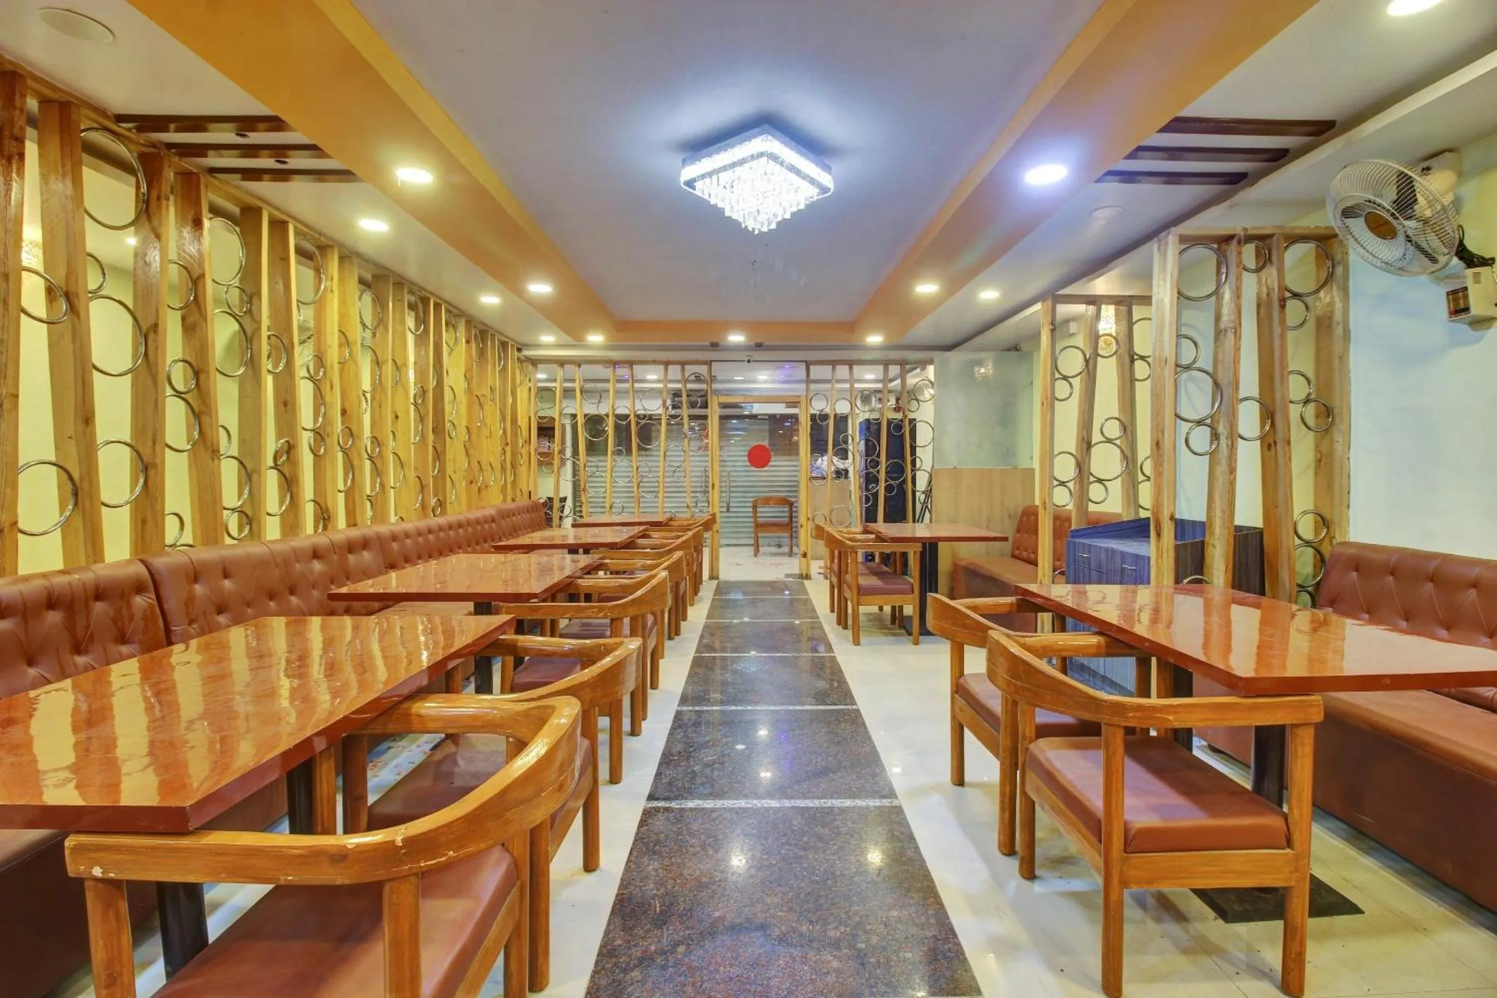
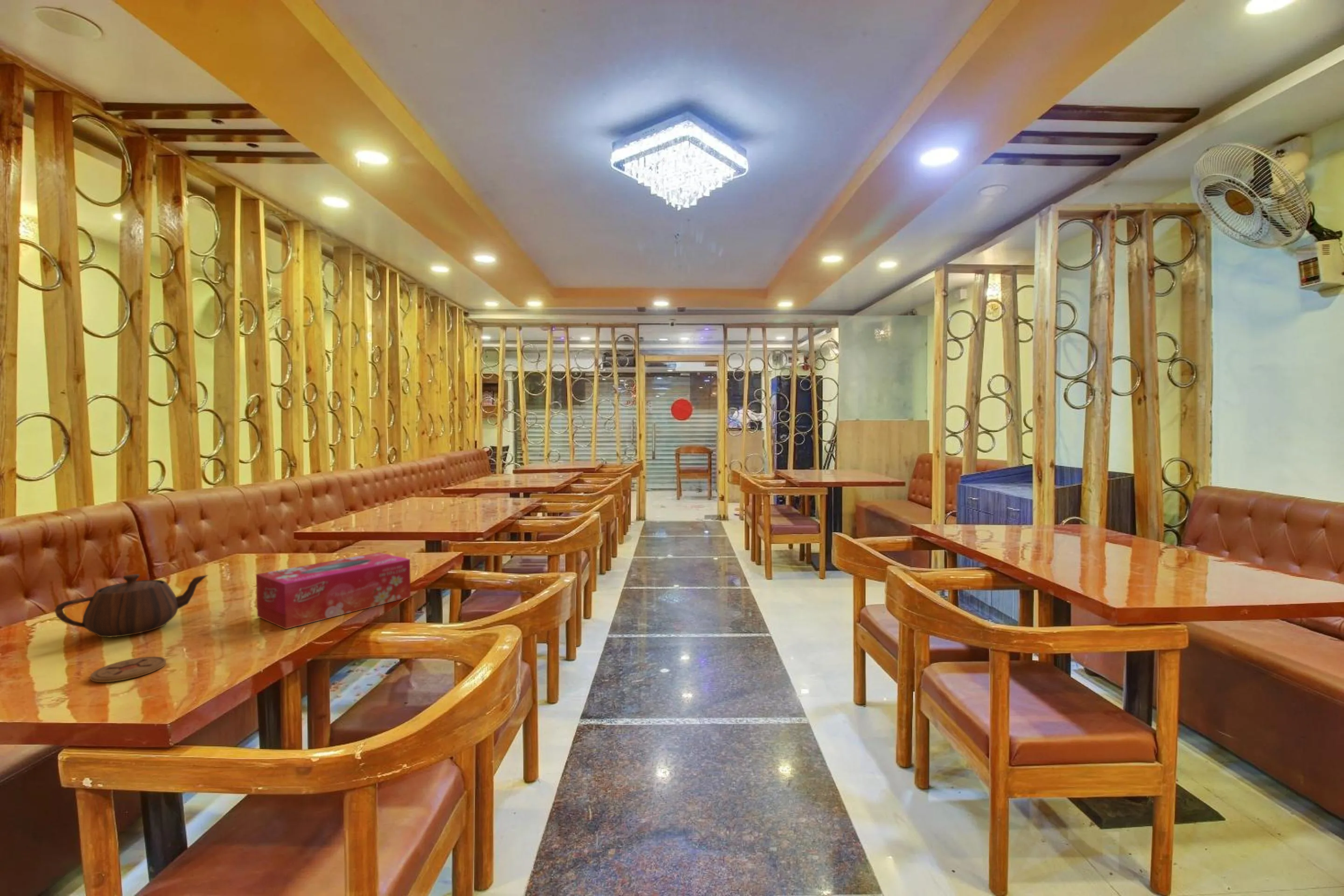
+ teapot (137, 601)
+ tissue box (337, 586)
+ coaster (129, 669)
